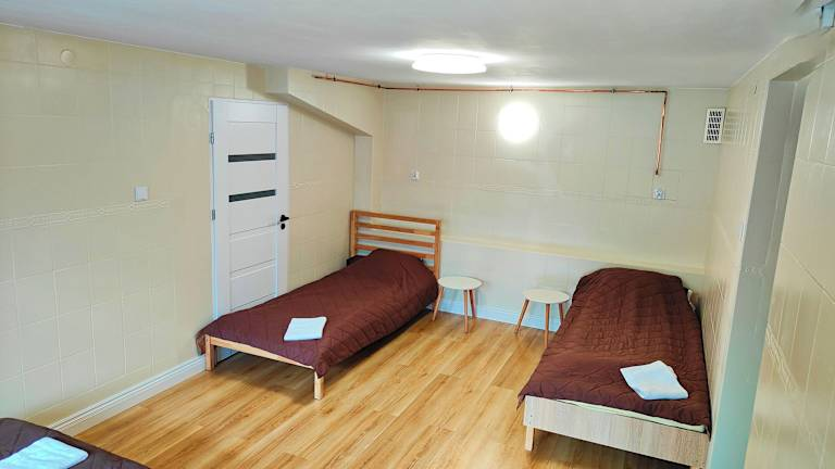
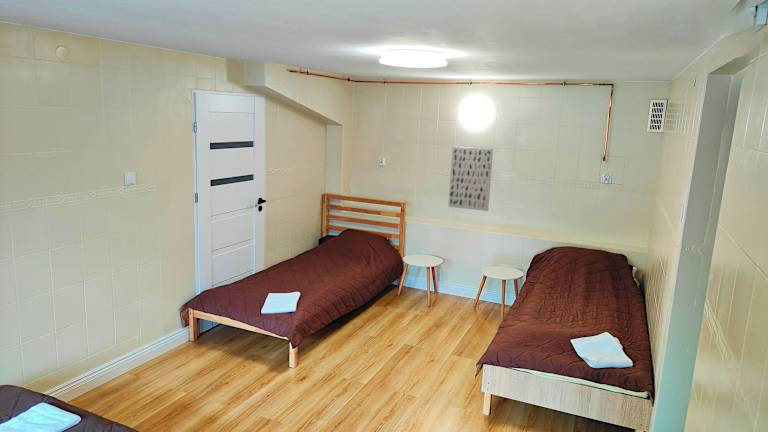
+ wall art (470, 178)
